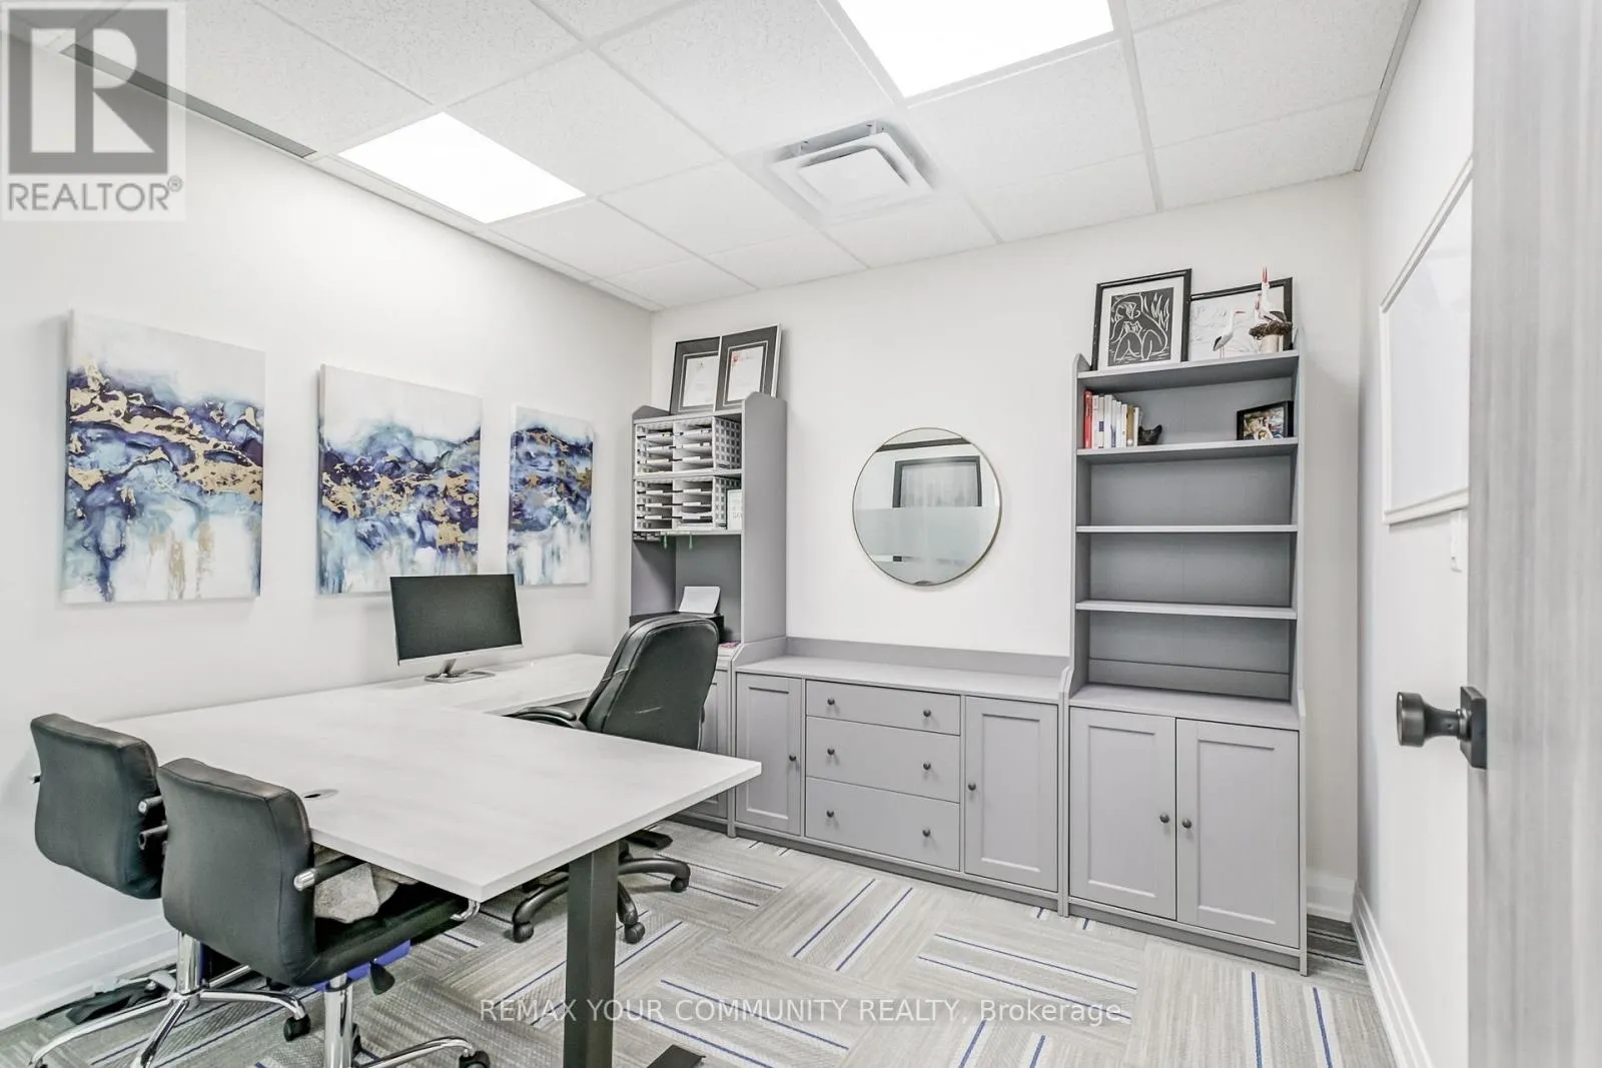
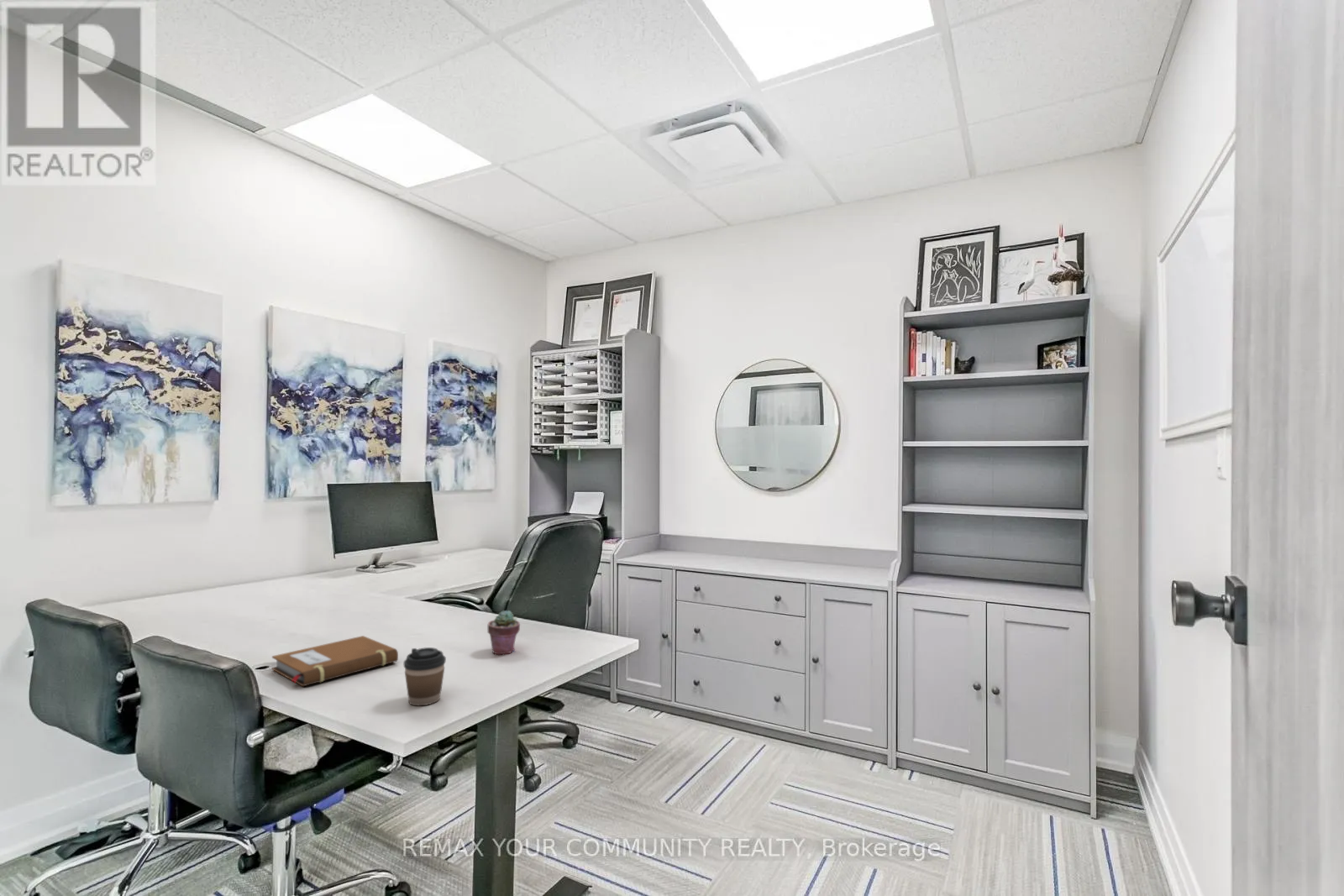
+ notebook (333, 660)
+ potted succulent (503, 631)
+ coffee cup (424, 673)
